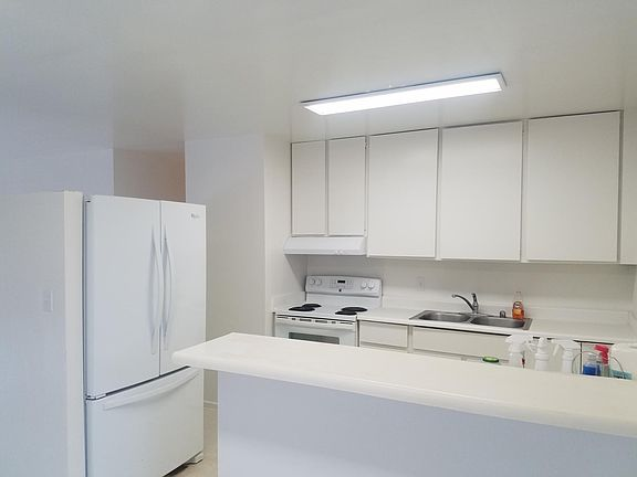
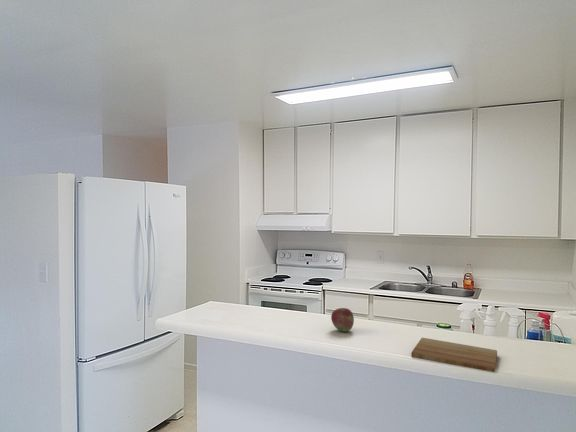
+ fruit (342, 318)
+ cutting board (454, 353)
